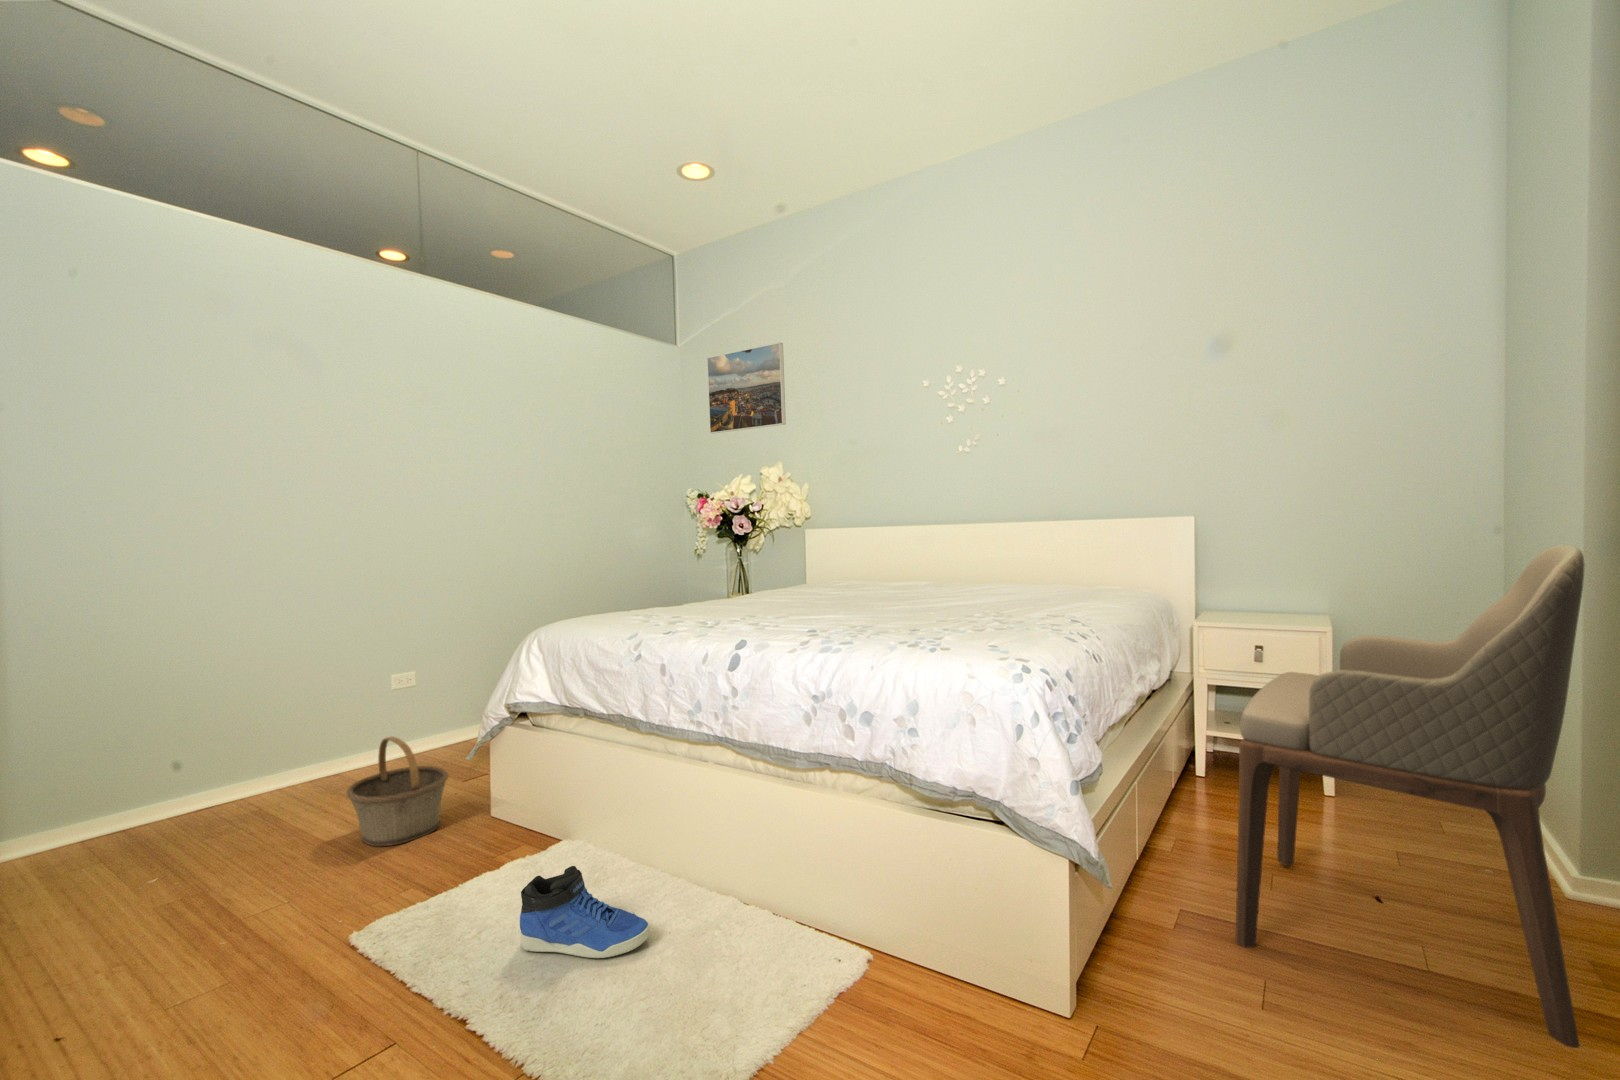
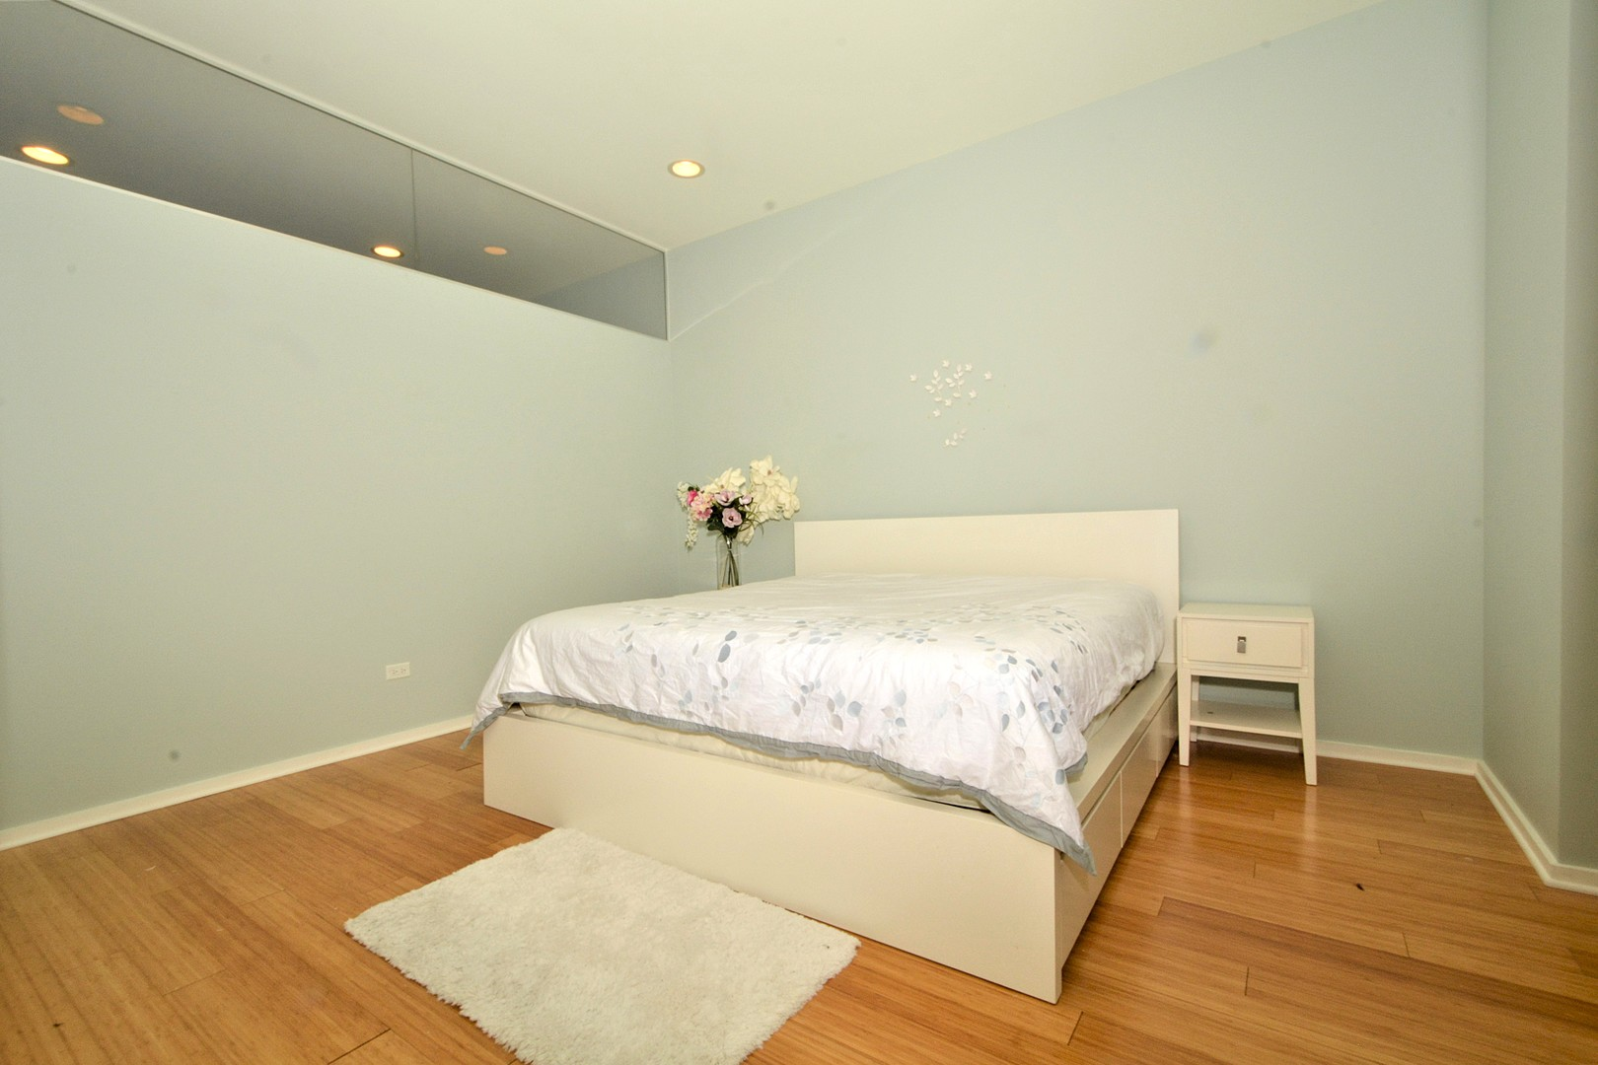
- sneaker (583, 906)
- armchair (1390, 742)
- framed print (745, 389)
- basket (398, 783)
